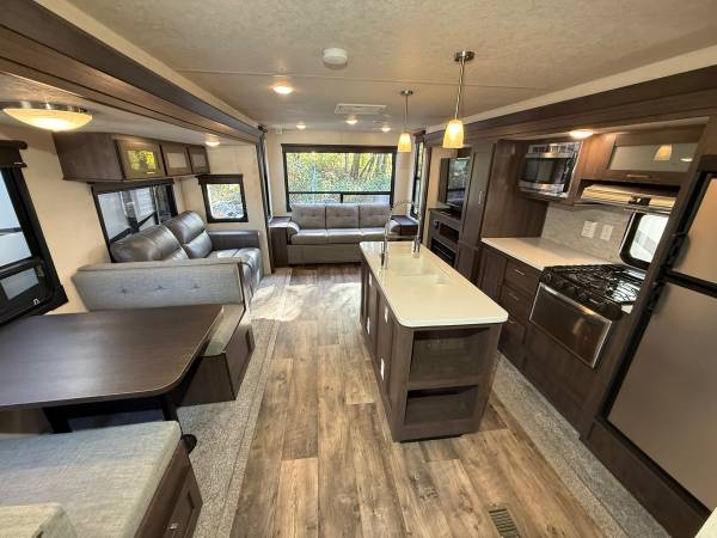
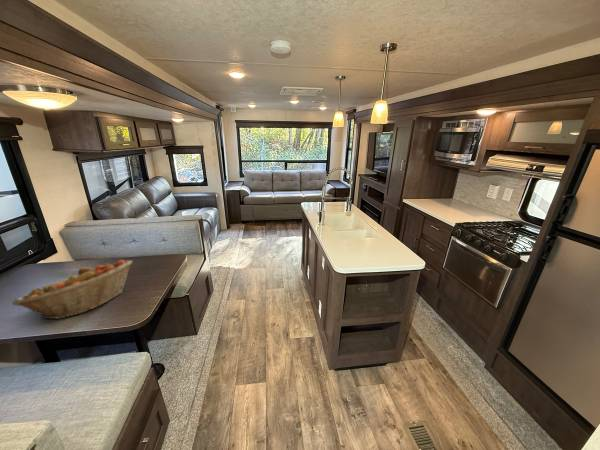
+ fruit basket (82, 285)
